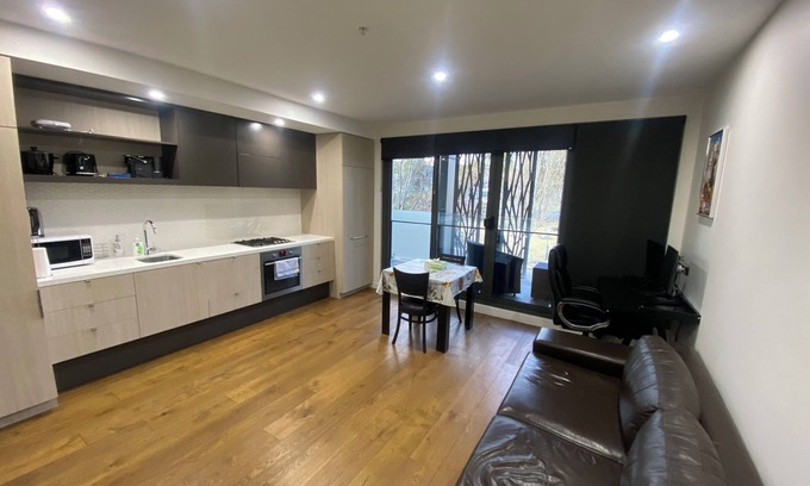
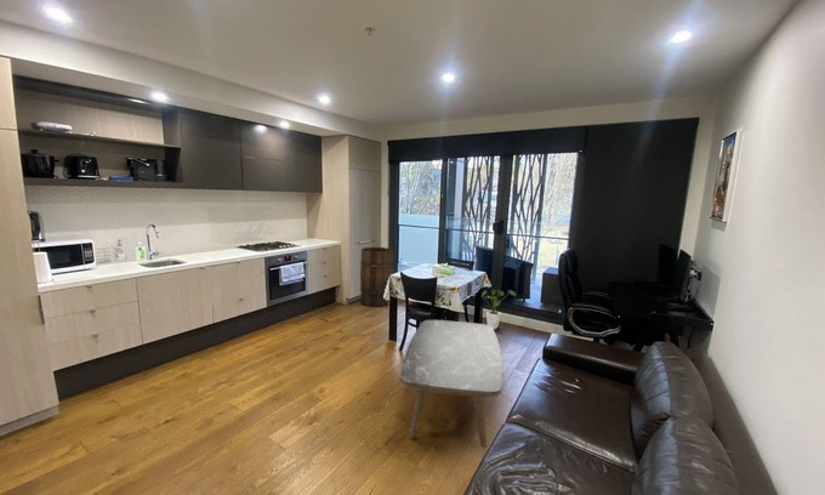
+ coffee table (453, 372)
+ wooden barrel (376, 275)
+ house plant (495, 308)
